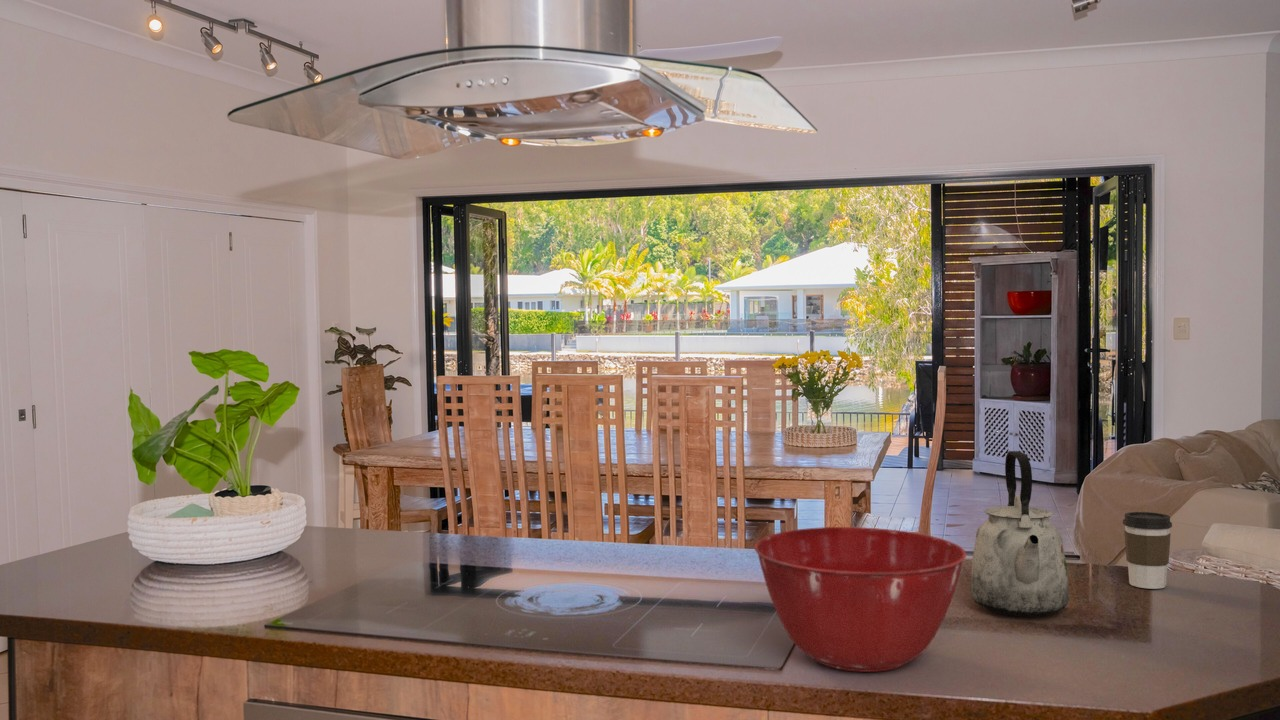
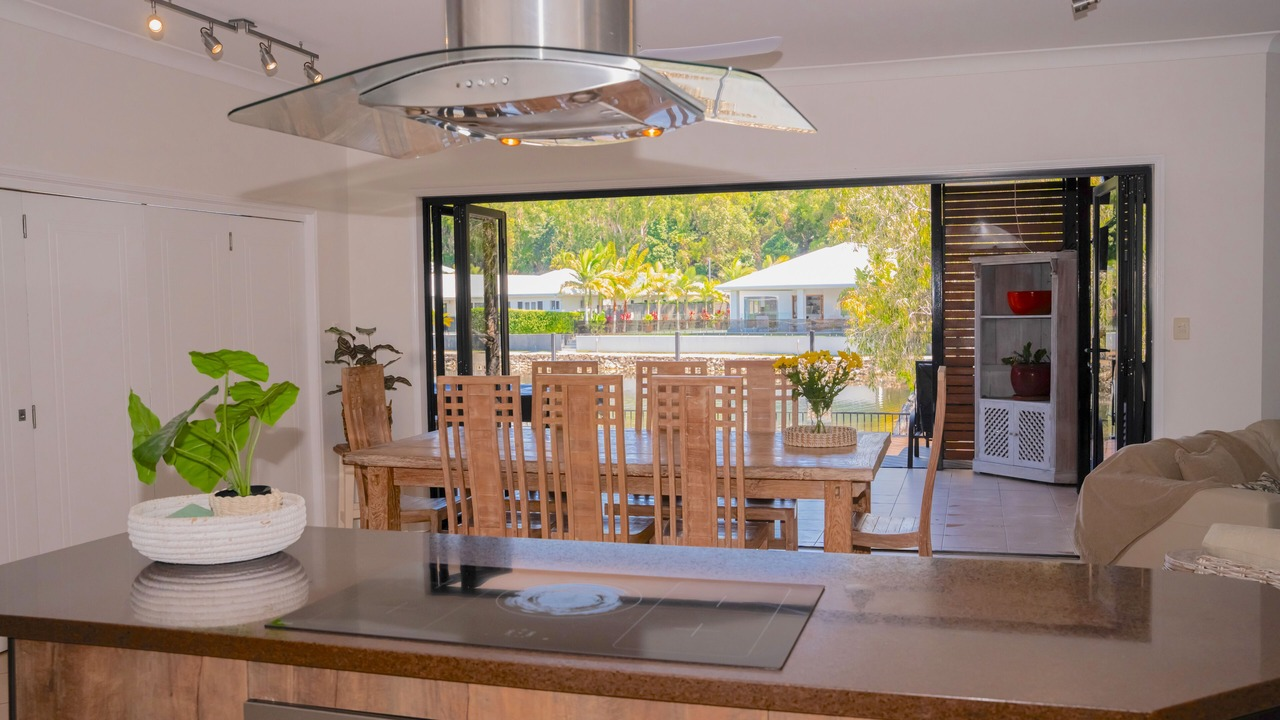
- kettle (1021, 534)
- coffee cup (1147, 550)
- mixing bowl (858, 601)
